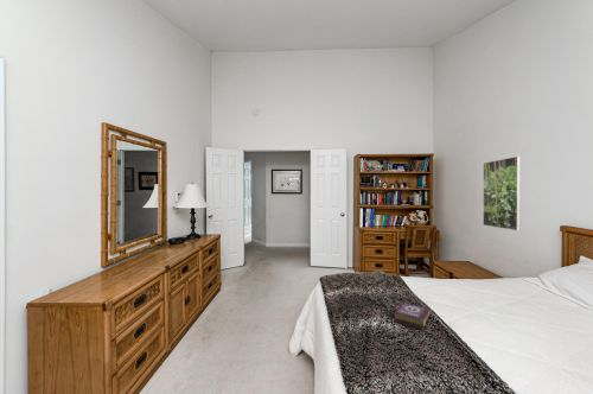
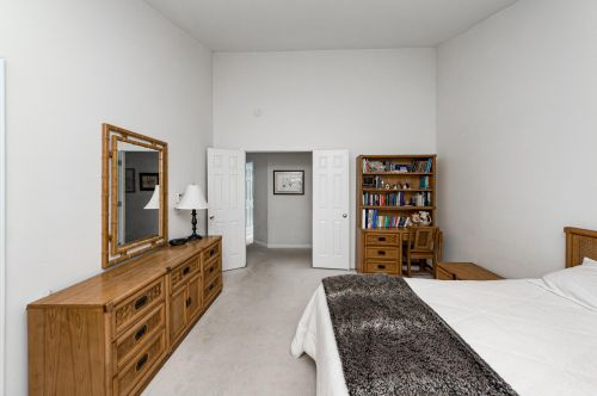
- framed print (499, 193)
- book (412, 313)
